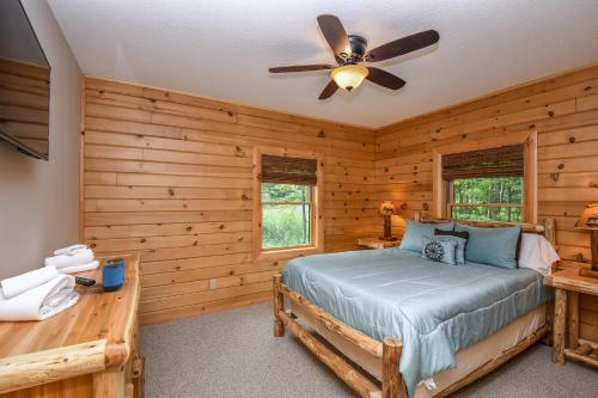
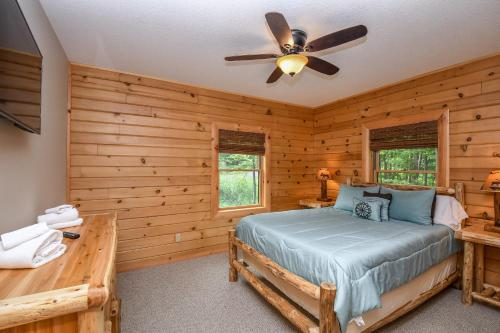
- barrel (114, 274)
